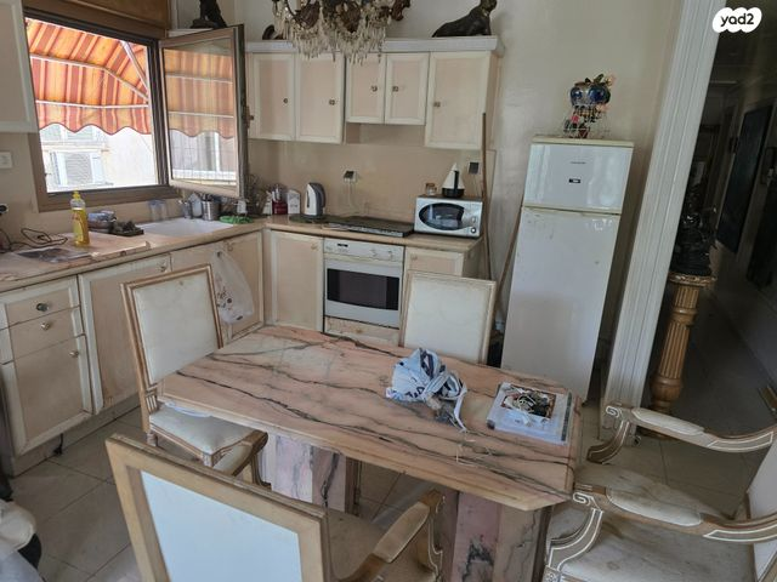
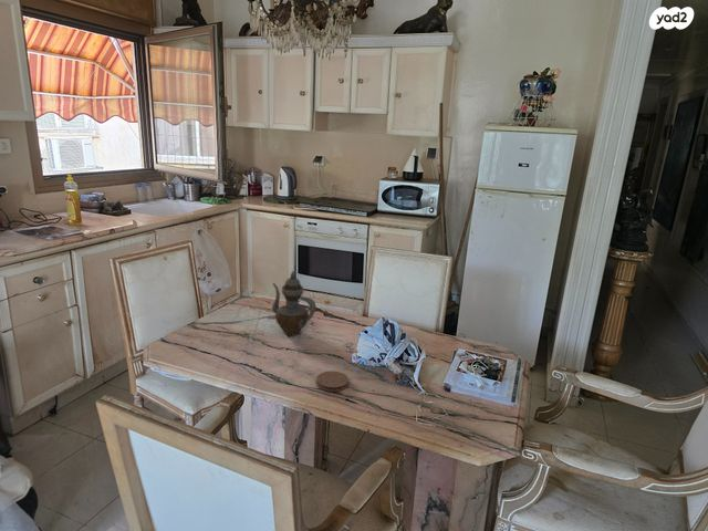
+ teapot (293, 302)
+ coaster (332, 381)
